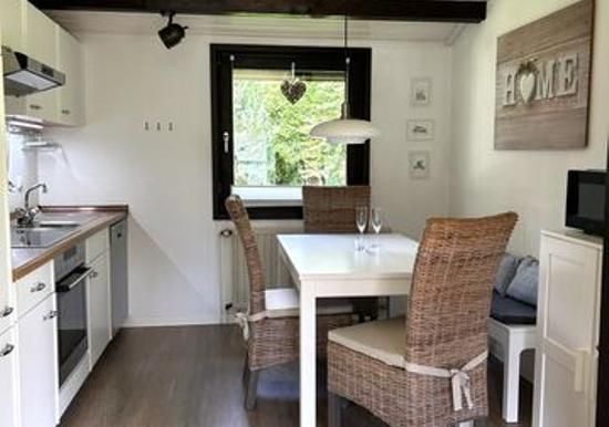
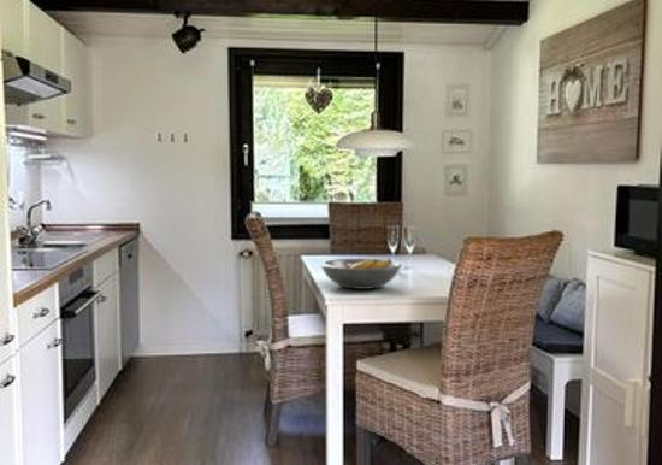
+ fruit bowl (360, 271)
